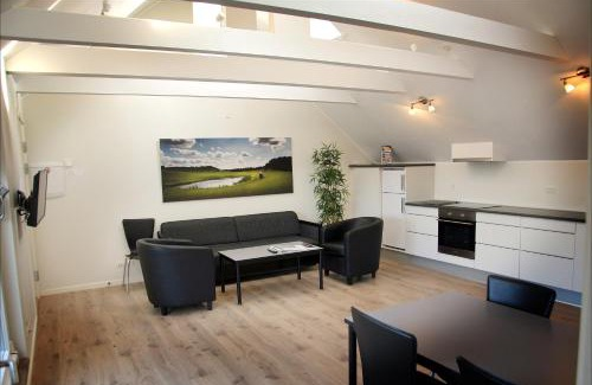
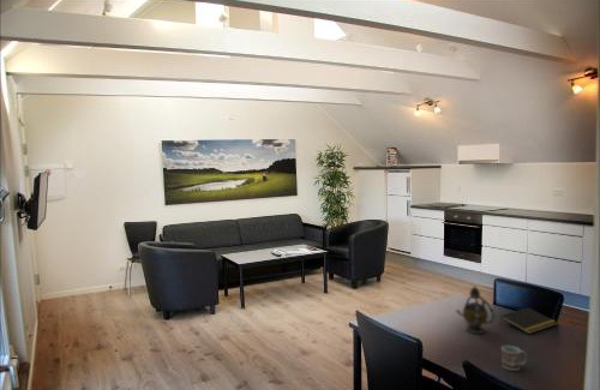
+ teapot (470, 305)
+ notepad (528, 319)
+ cup (514, 358)
